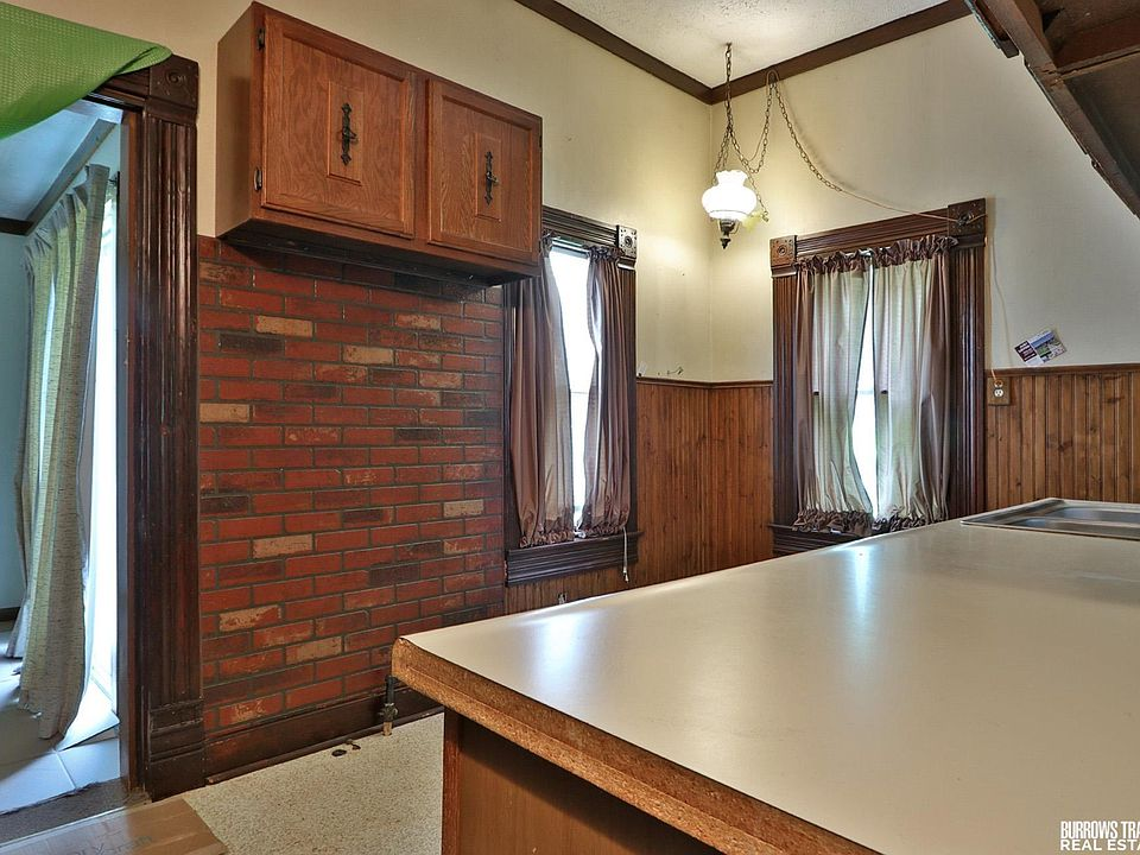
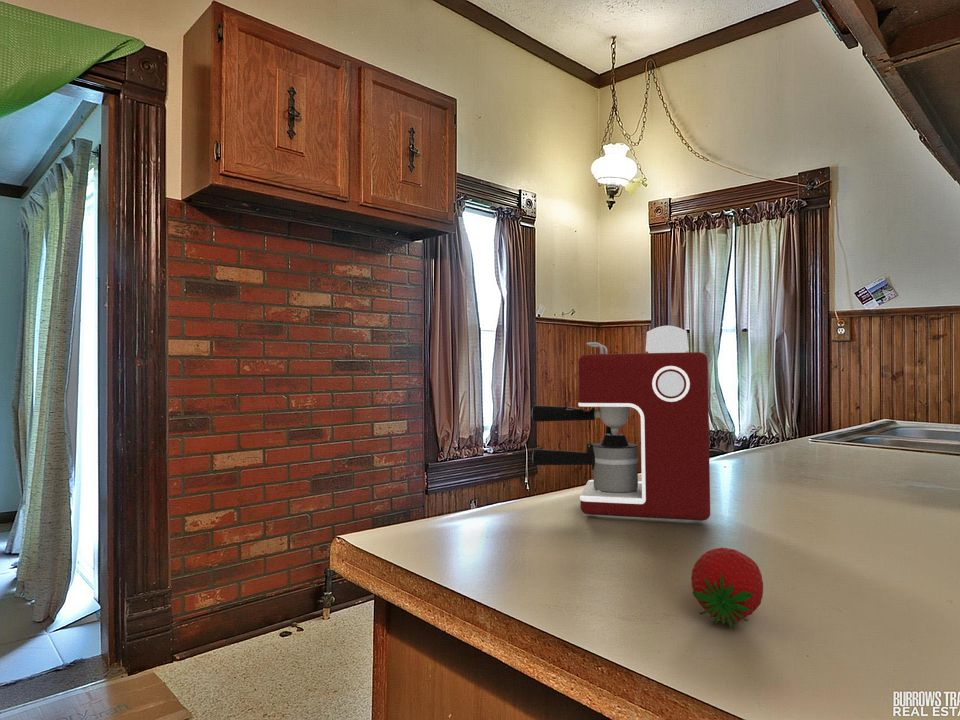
+ coffee maker (615, 417)
+ fruit (727, 583)
